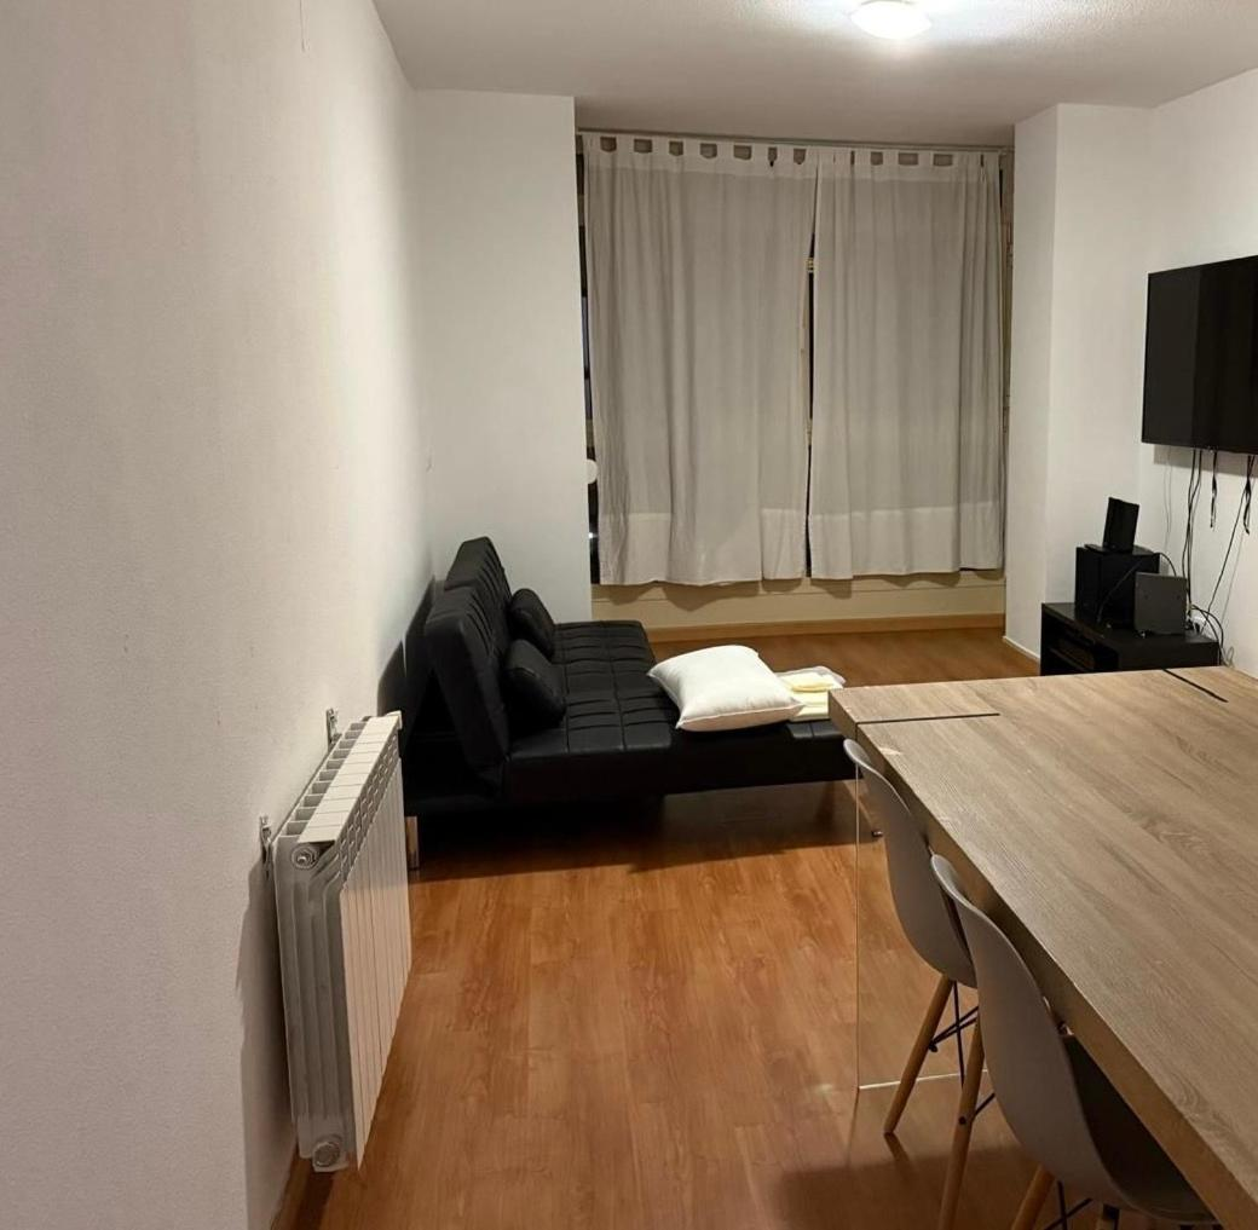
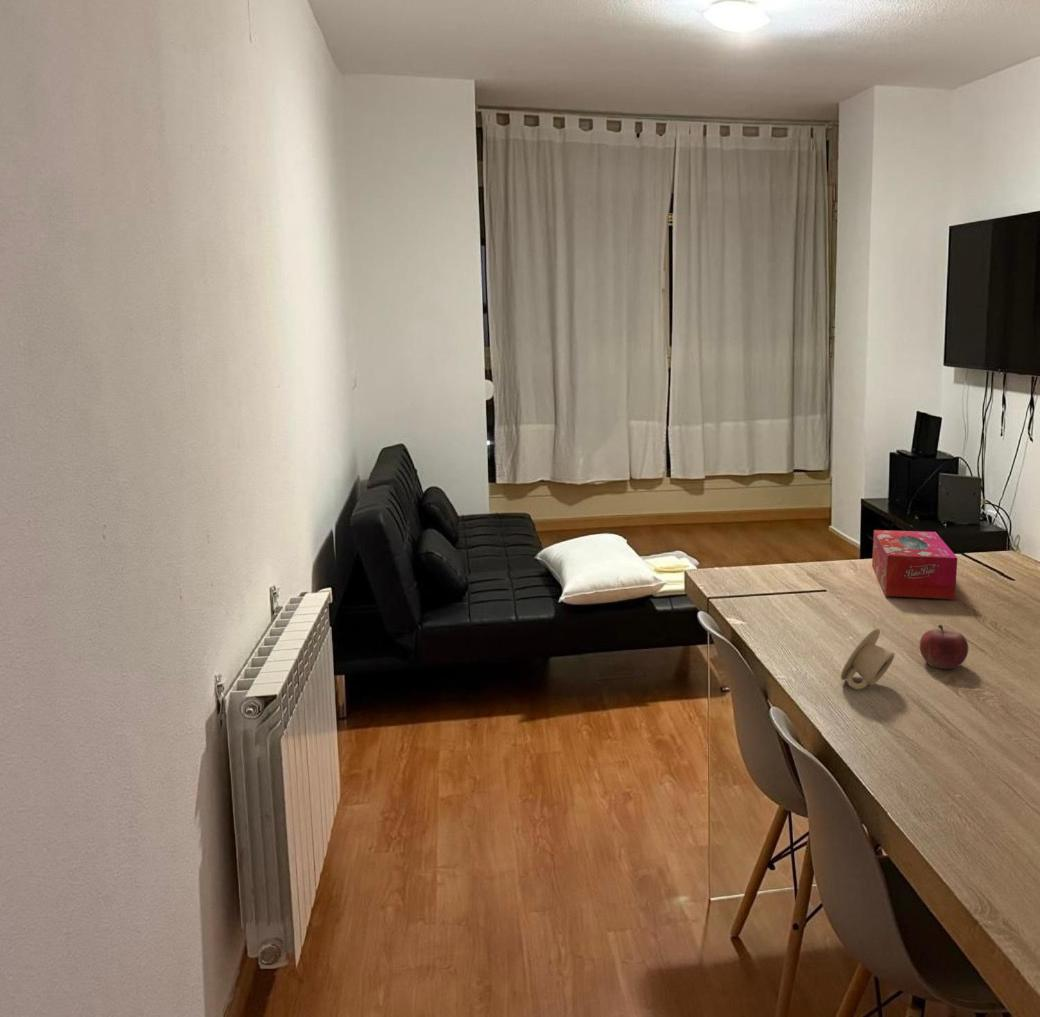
+ fruit (943, 644)
+ tissue box (911, 562)
+ cup (867, 655)
